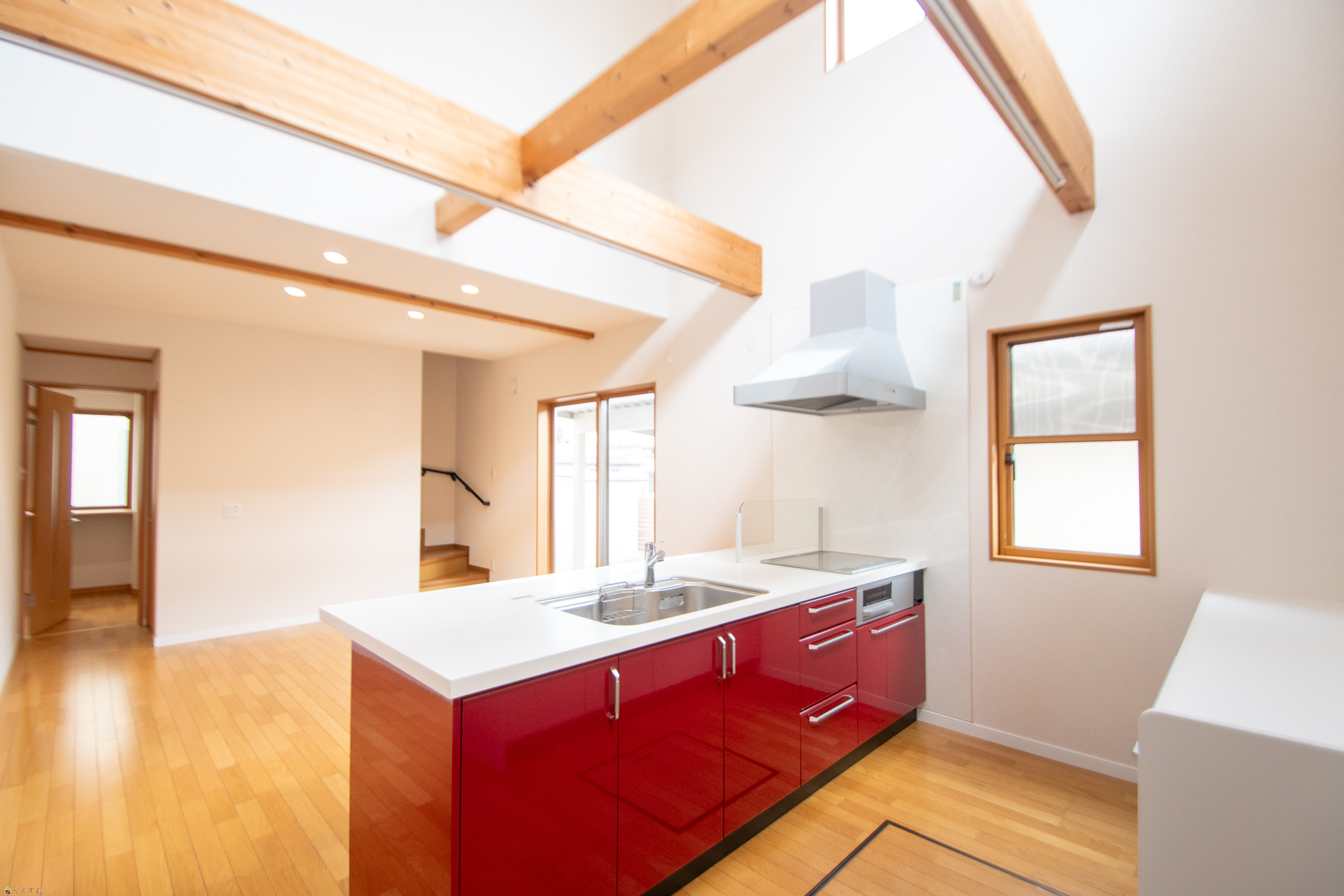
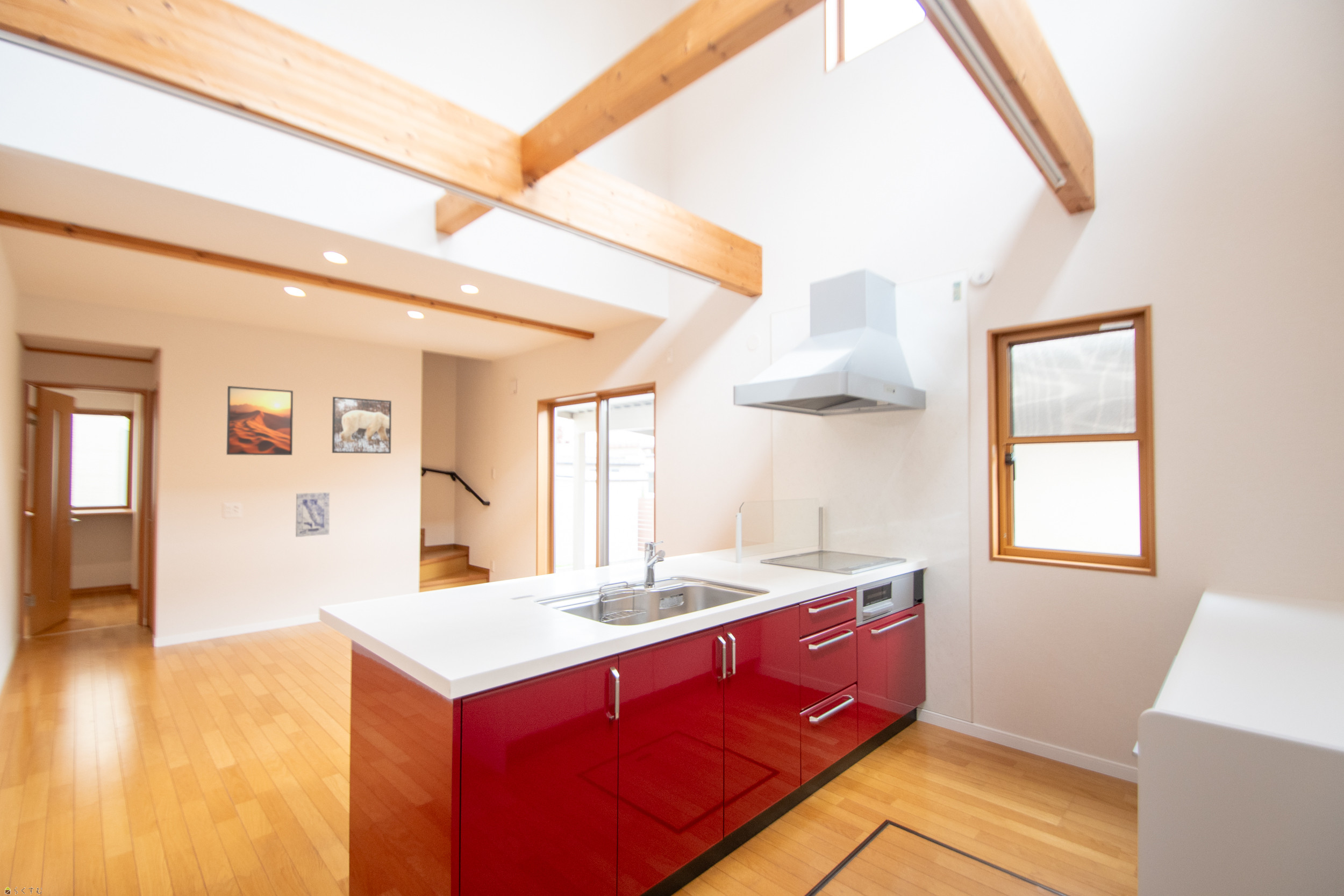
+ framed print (362, 426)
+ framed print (261, 421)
+ wall art (313, 514)
